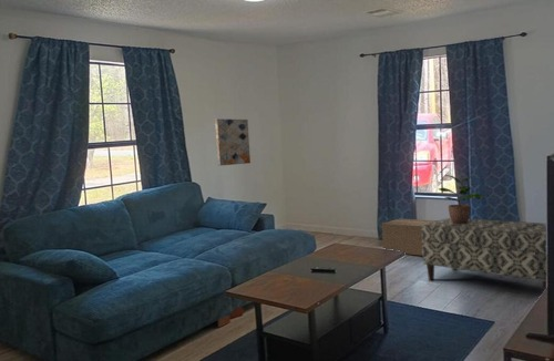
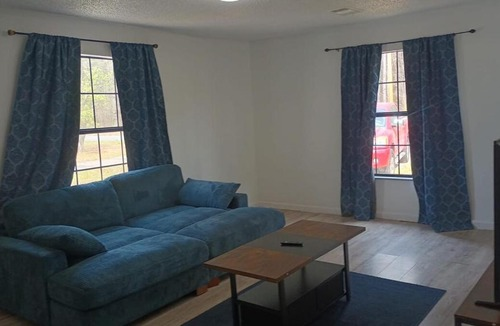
- cardboard box (413, 236)
- wall art (233, 142)
- potted plant (460, 197)
- bench (494, 255)
